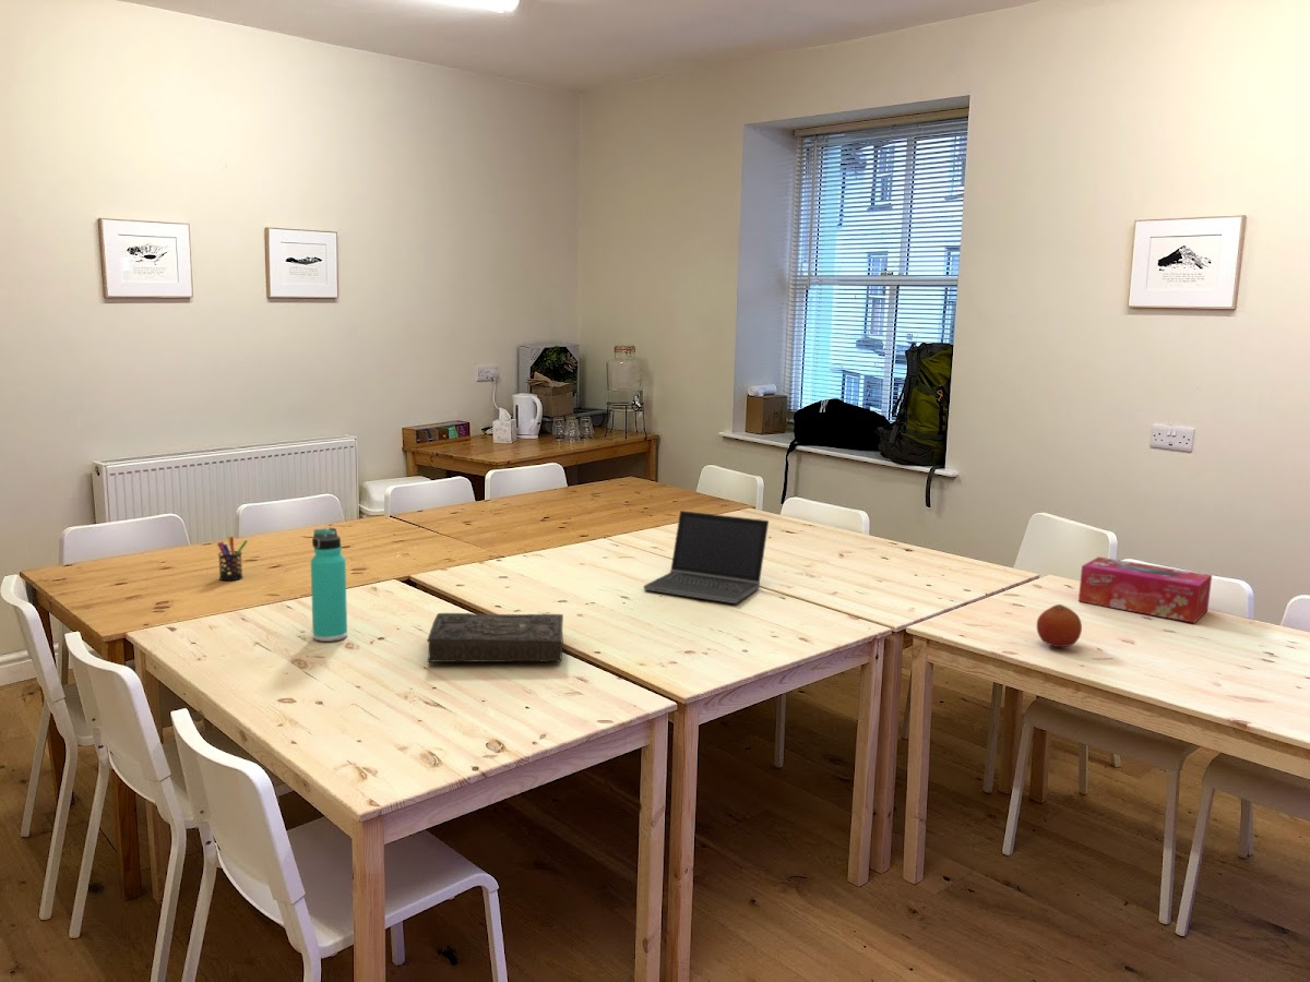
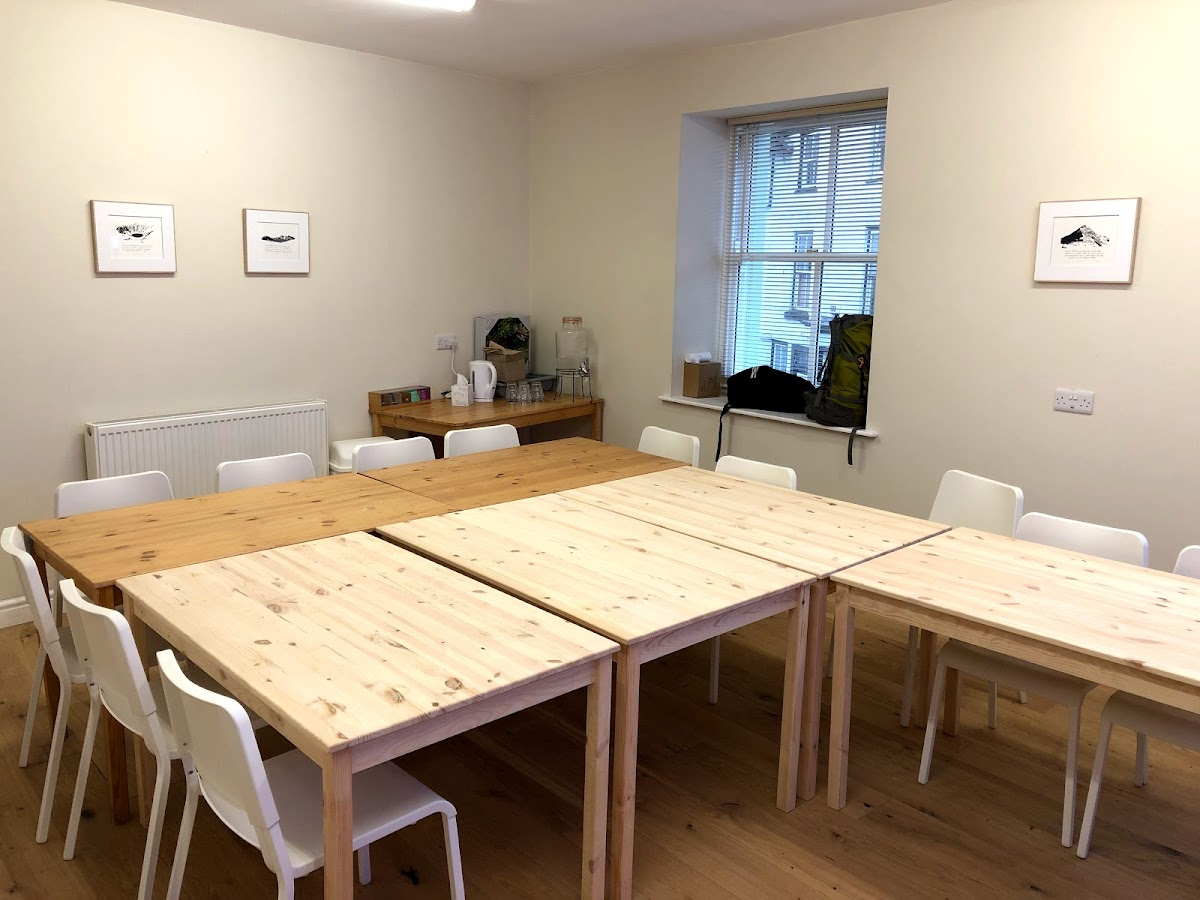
- tissue box (1144, 588)
- laptop computer (706, 554)
- thermos bottle (329, 583)
- pen holder (233, 556)
- fruit (1059, 625)
- book (497, 637)
